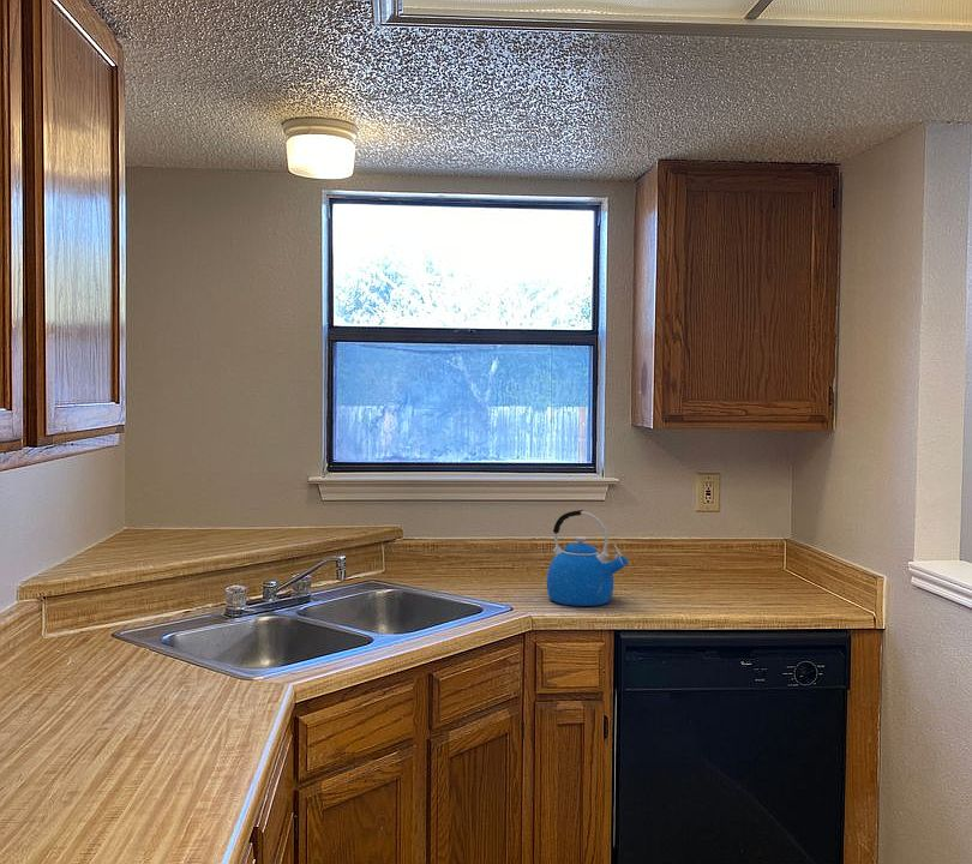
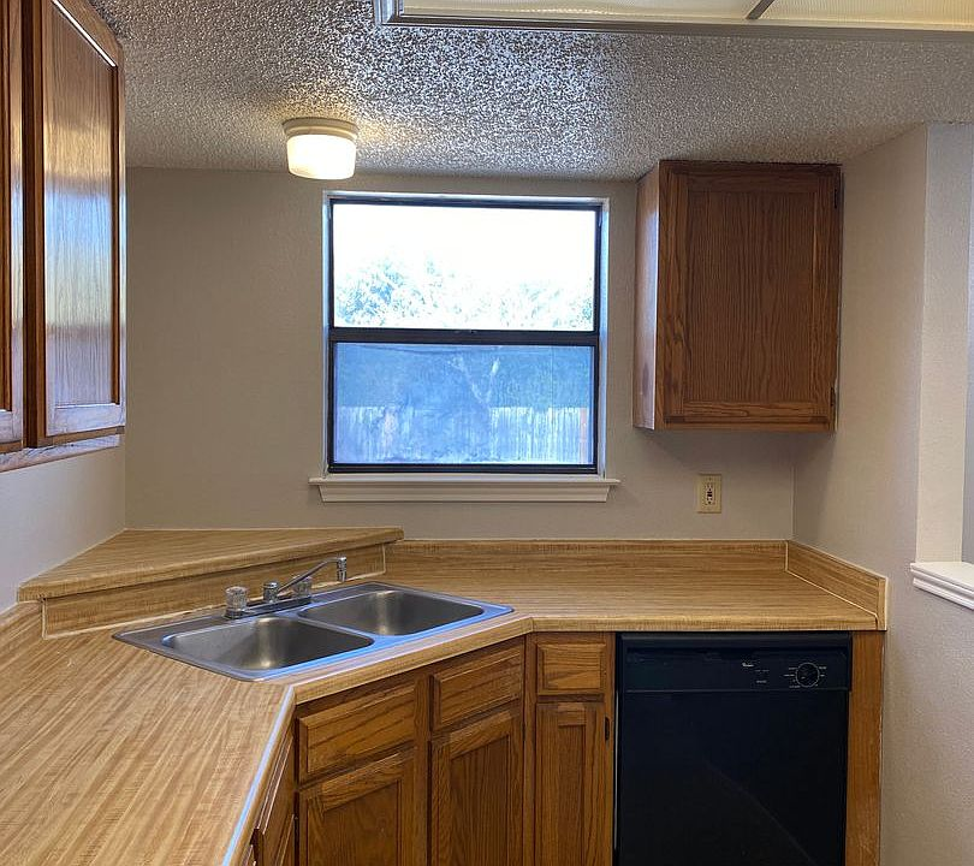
- kettle (588, 556)
